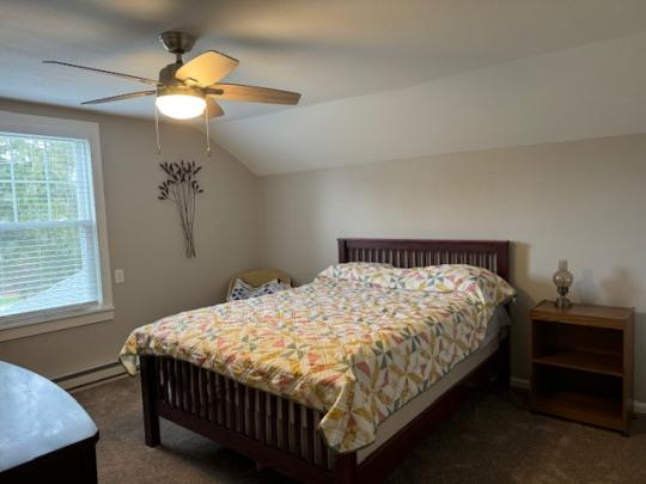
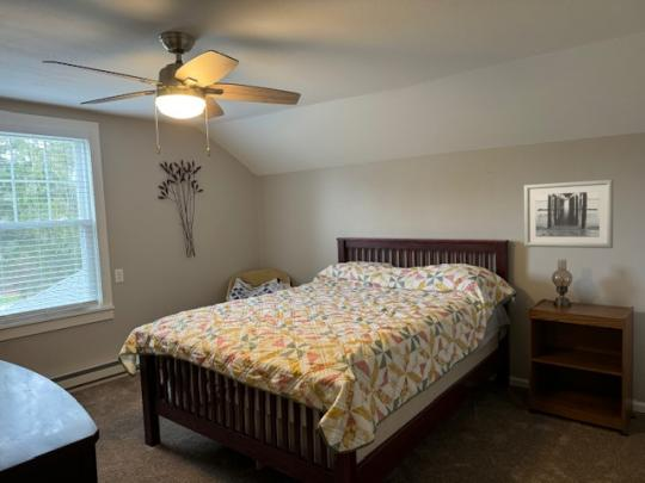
+ wall art (566, 215)
